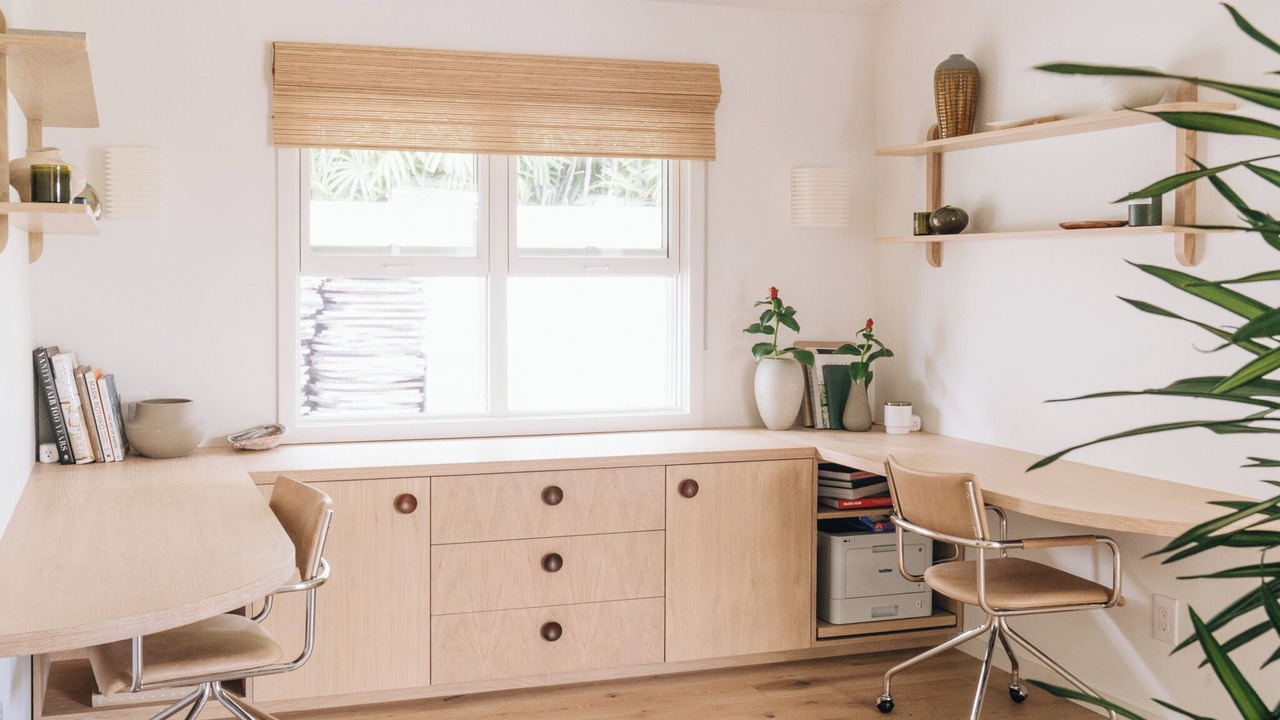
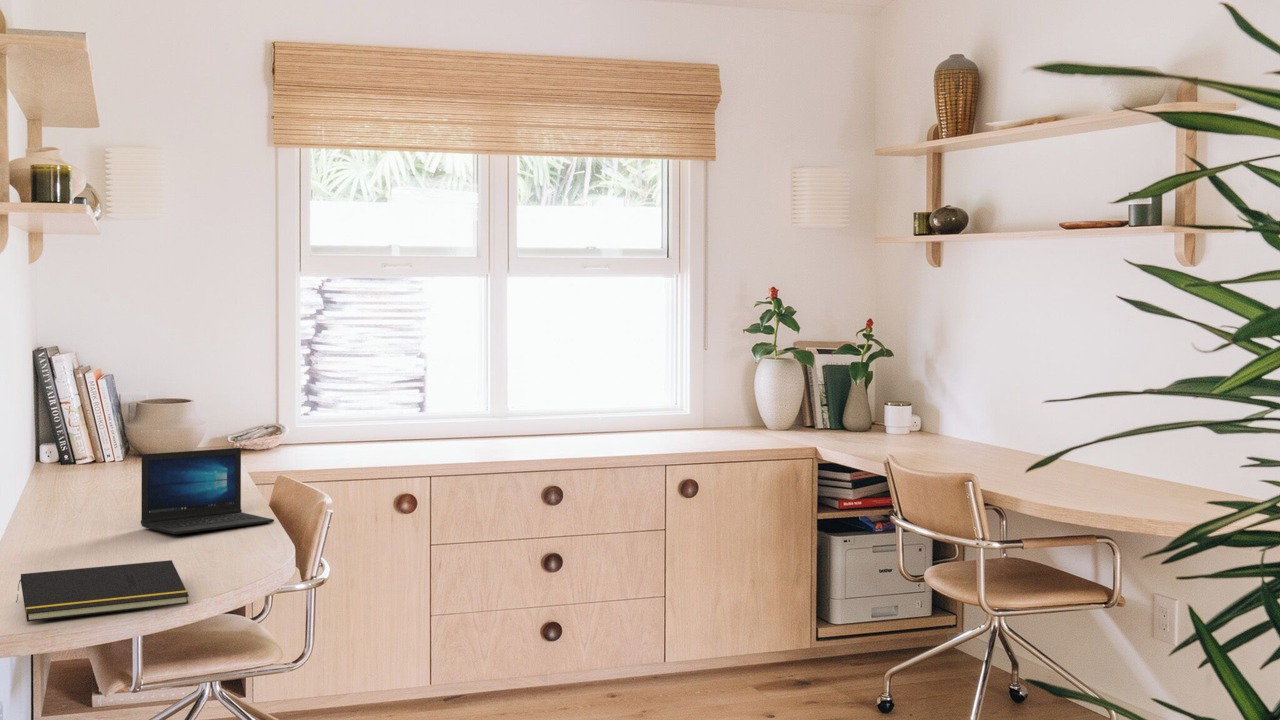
+ notepad (104, 588)
+ laptop (208, 488)
